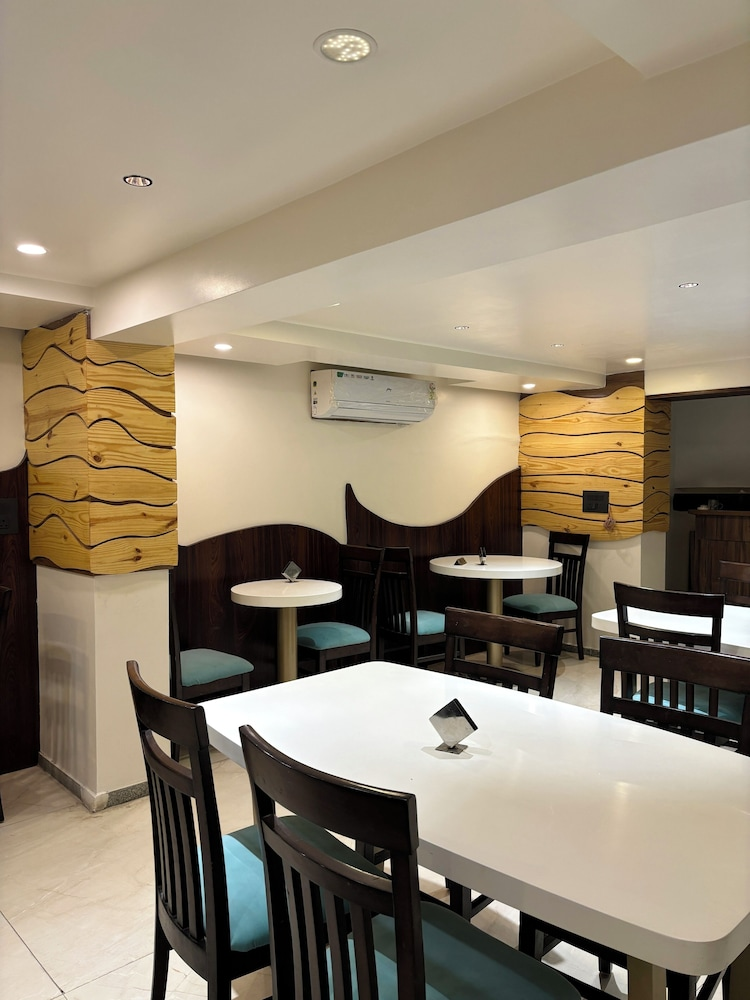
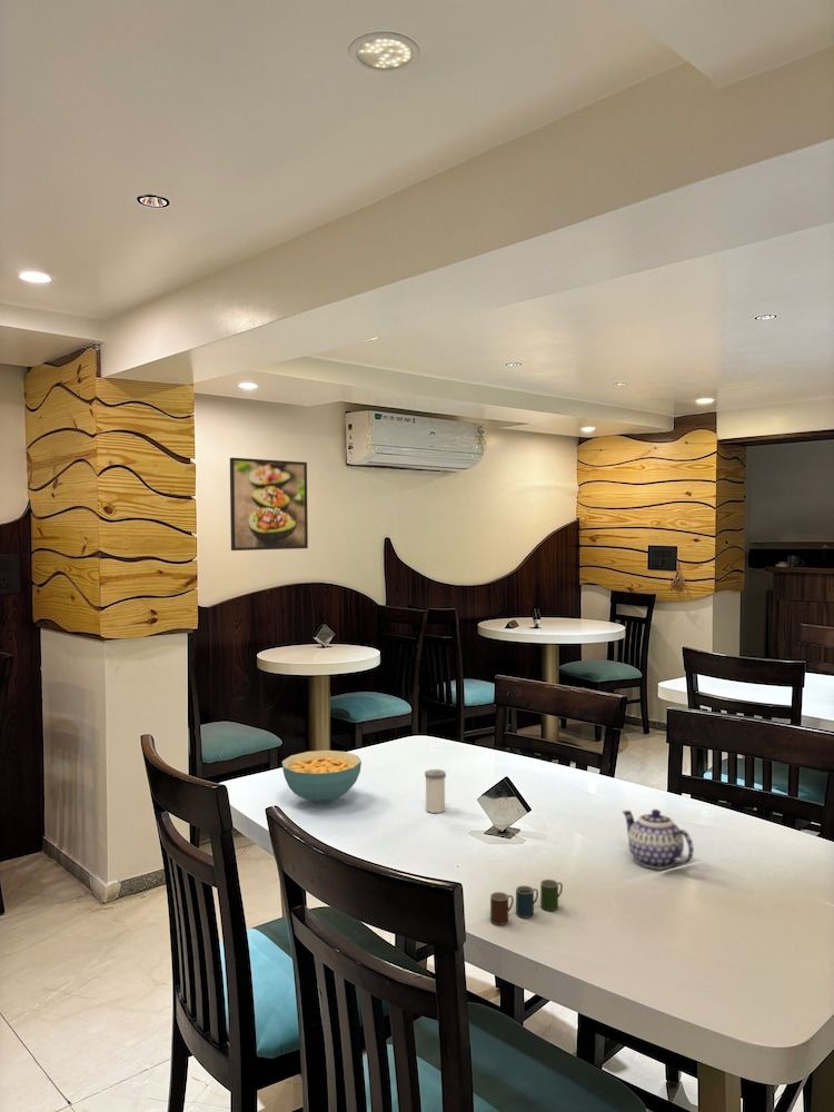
+ salt shaker (435, 791)
+ teapot (655, 836)
+ cereal bowl (321, 781)
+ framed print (270, 505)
+ cup (527, 892)
